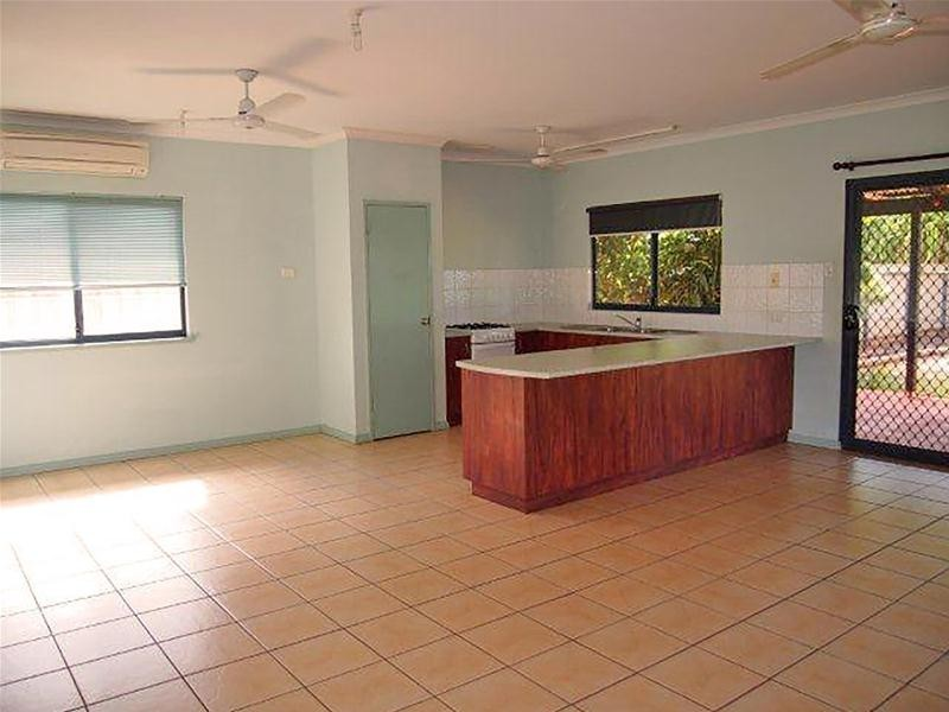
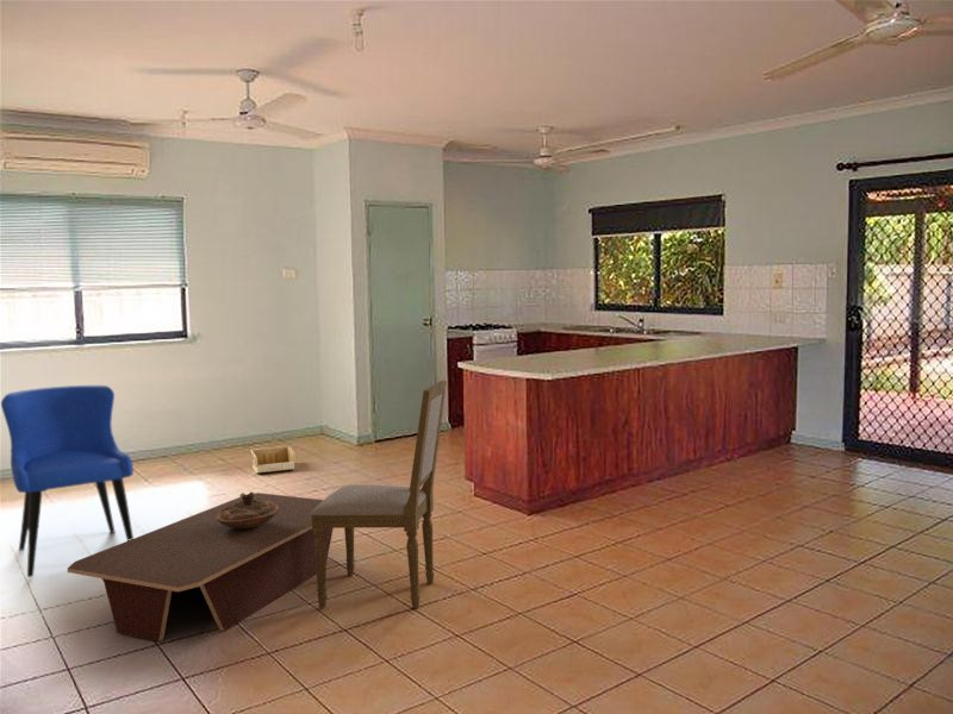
+ decorative bowl (248, 508)
+ storage bin (273, 459)
+ dining chair (69, 474)
+ coffee table (226, 559)
+ dining chair (382, 489)
